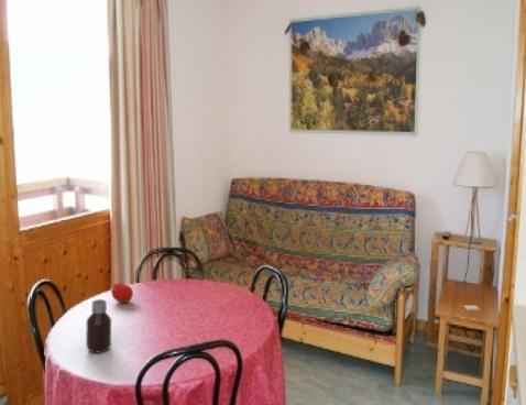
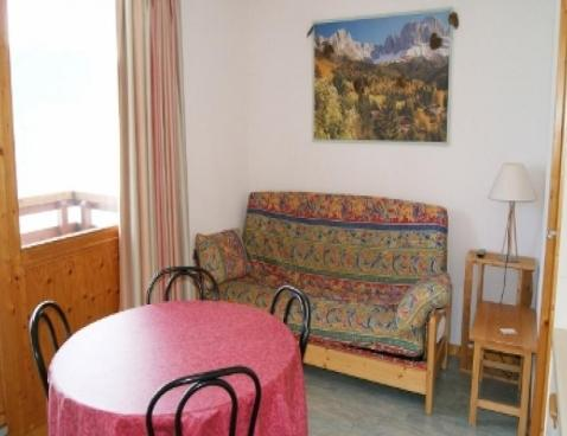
- bottle (98, 325)
- fruit (122, 292)
